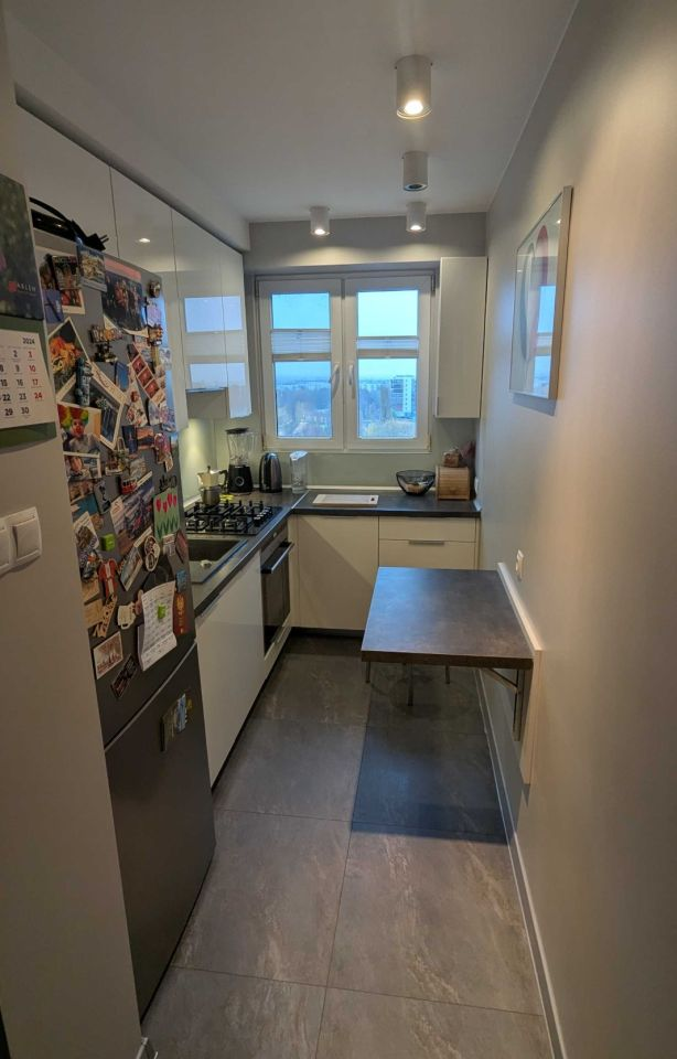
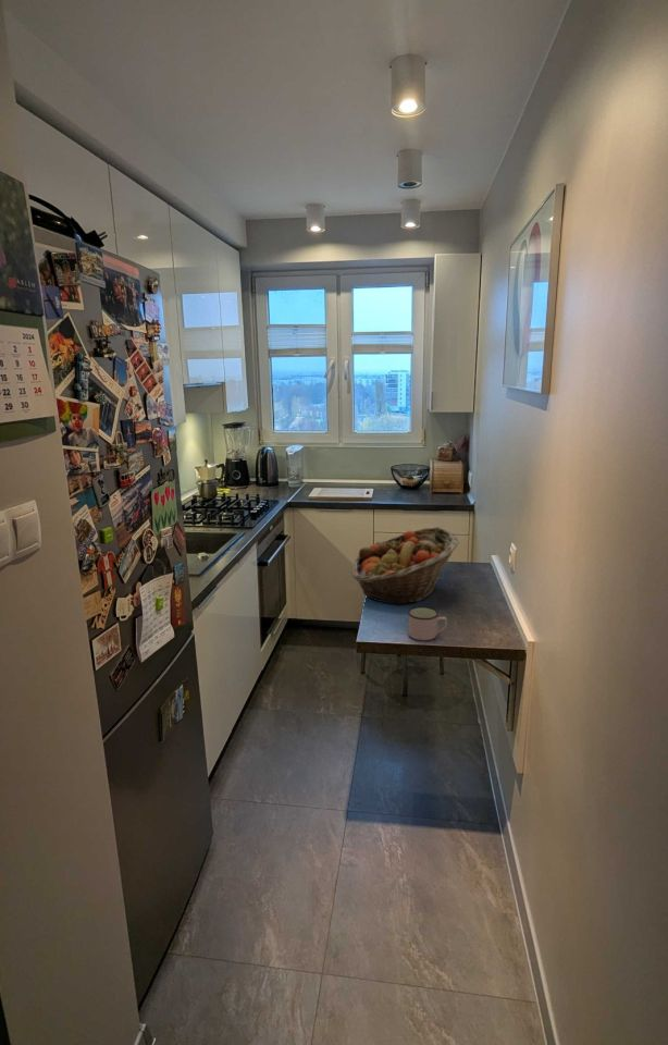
+ fruit basket (404, 562)
+ mug (426, 624)
